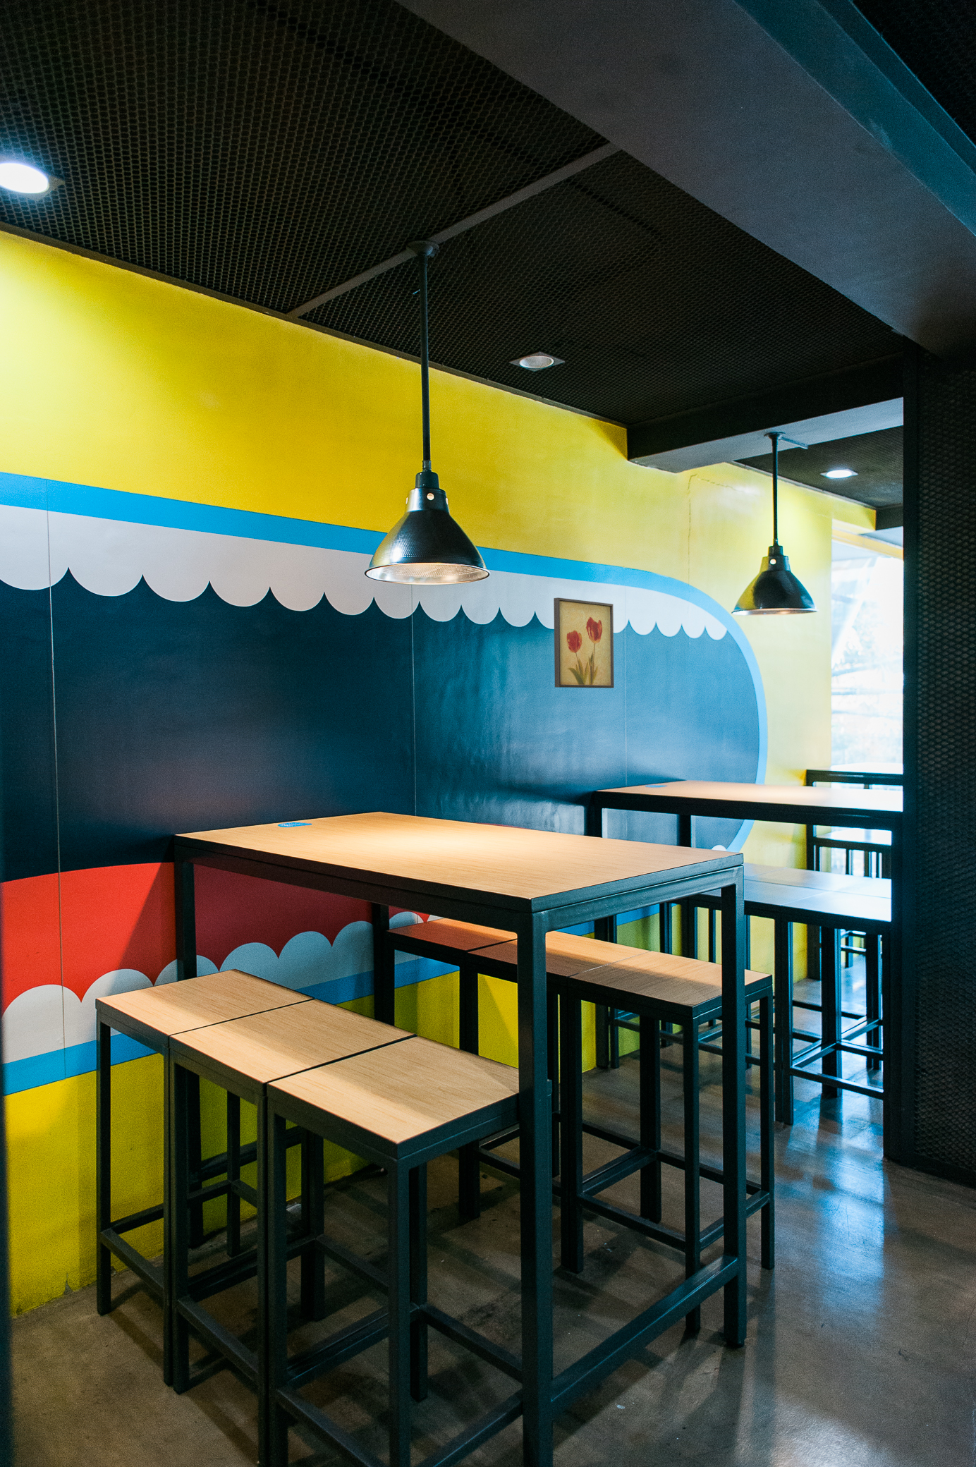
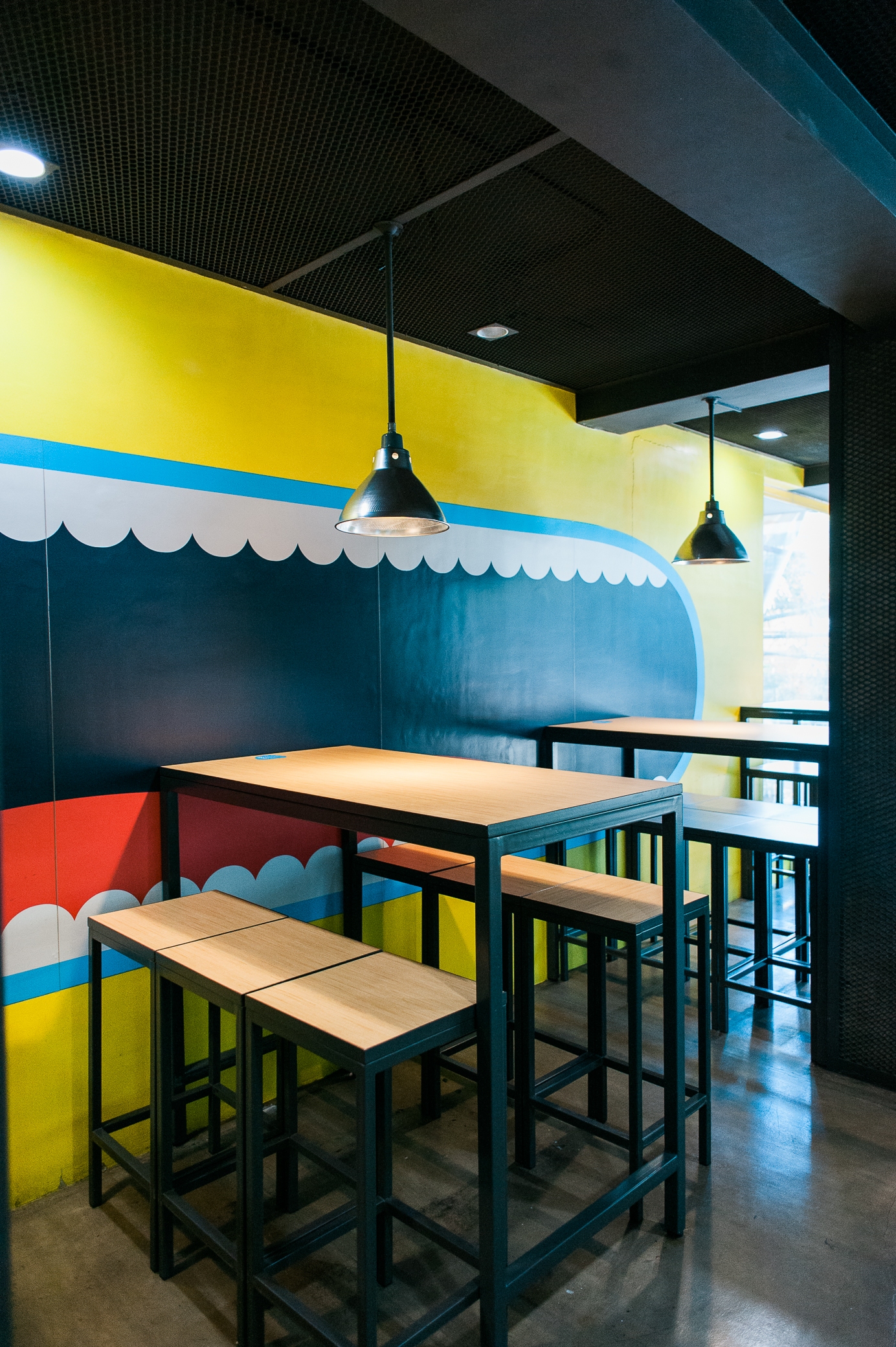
- wall art (583, 644)
